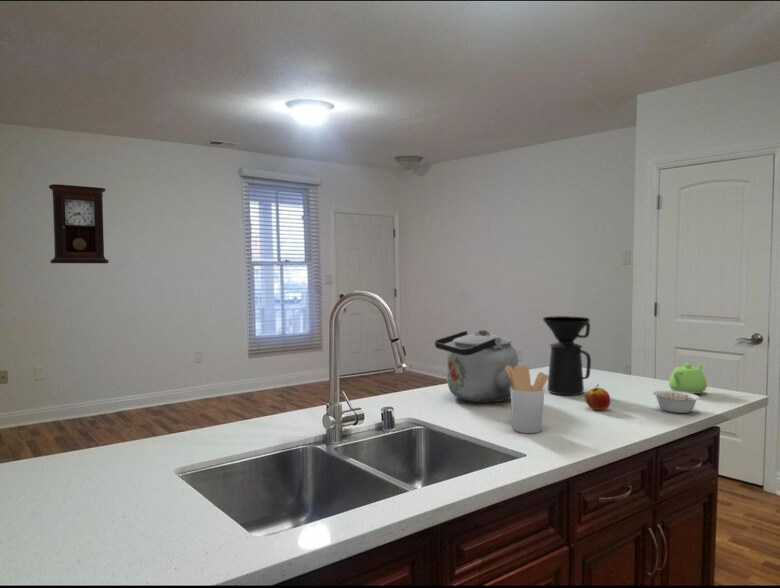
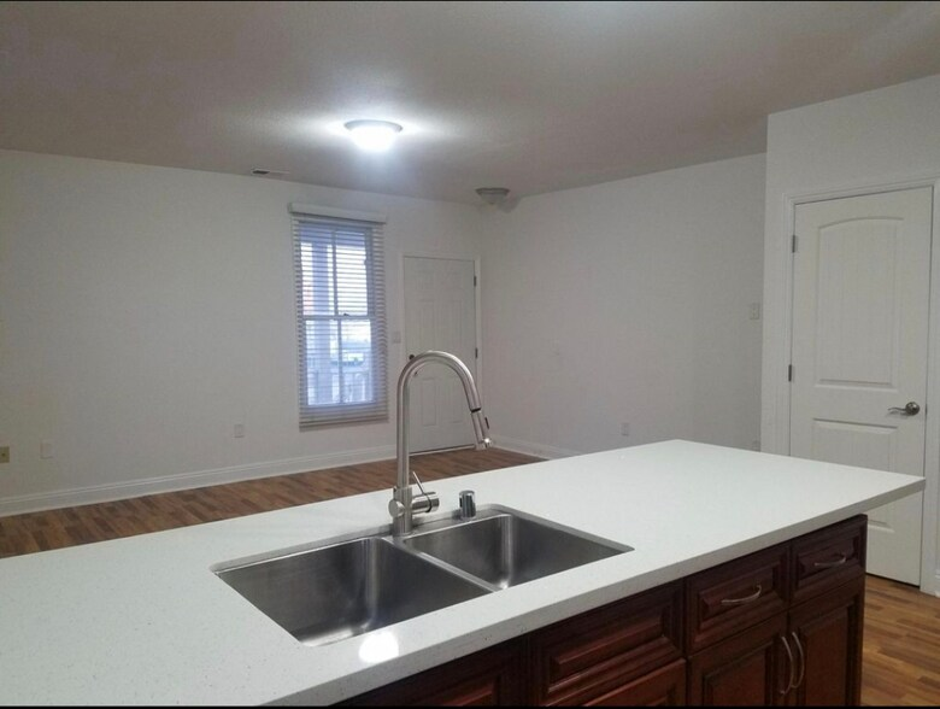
- teapot (688, 378)
- apple (597, 396)
- coffee maker (565, 355)
- pendulum clock (79, 225)
- legume (677, 401)
- kettle (484, 365)
- utensil holder (523, 396)
